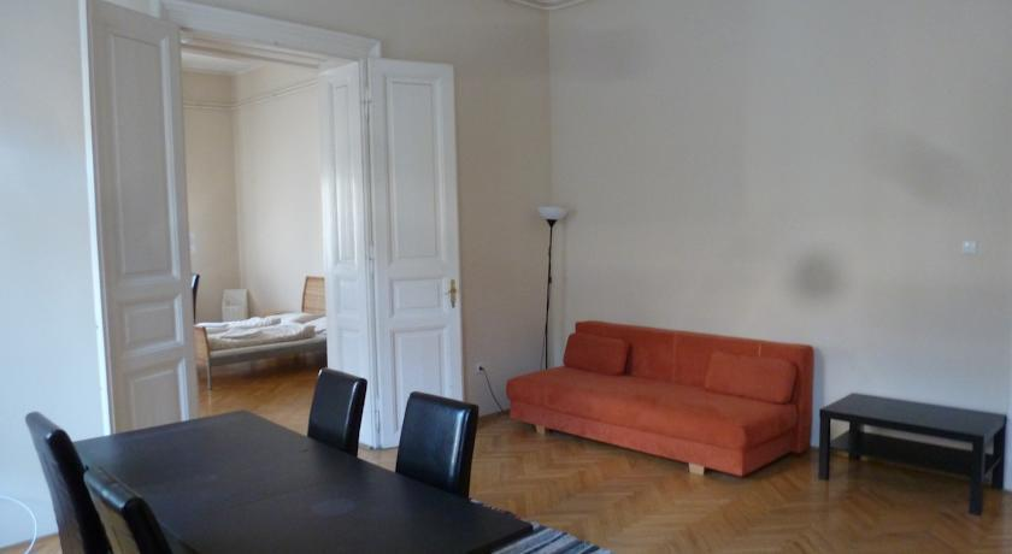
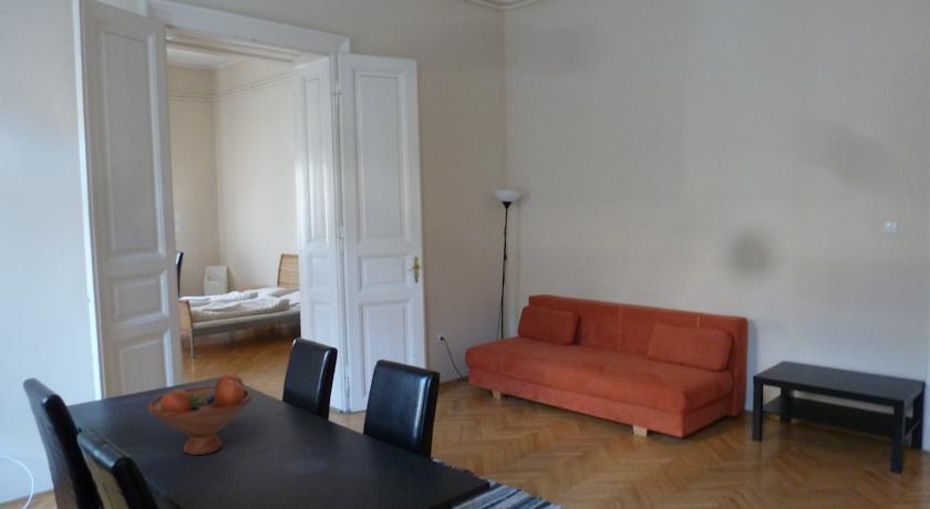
+ fruit bowl (202, 414)
